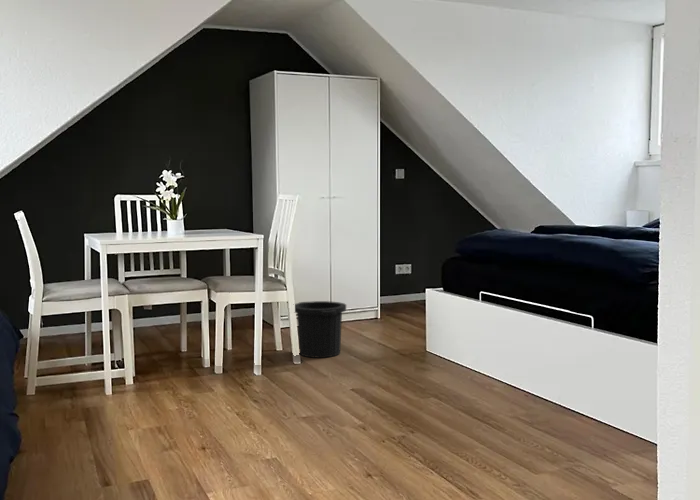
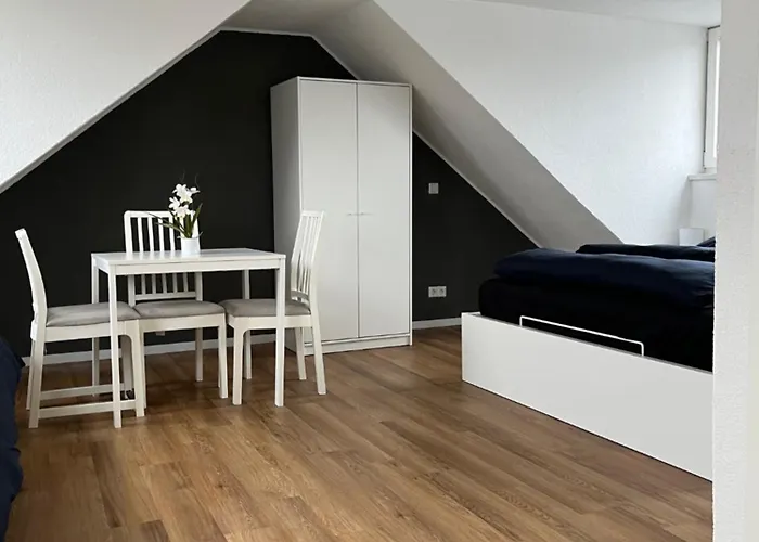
- trash can (319, 329)
